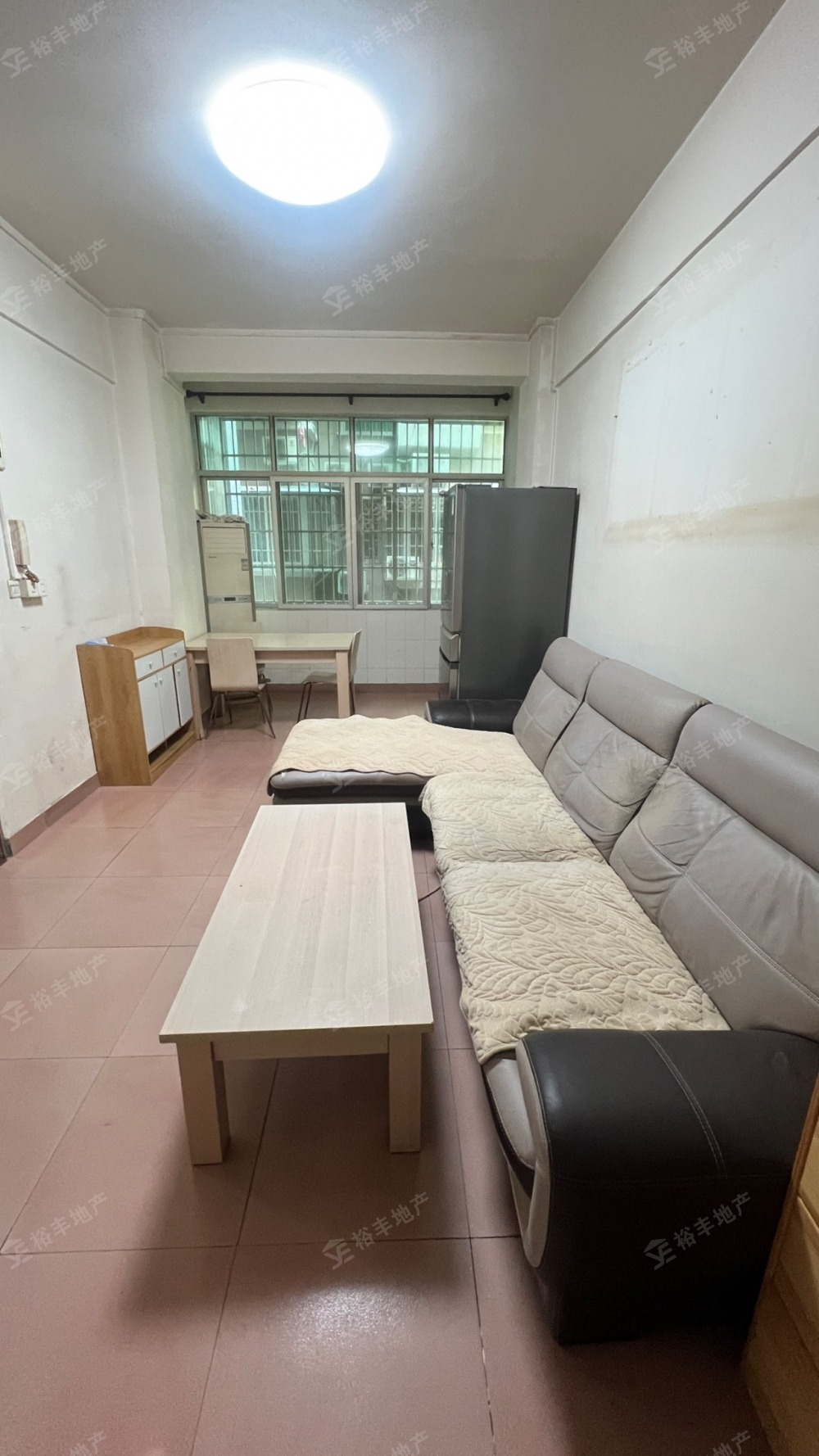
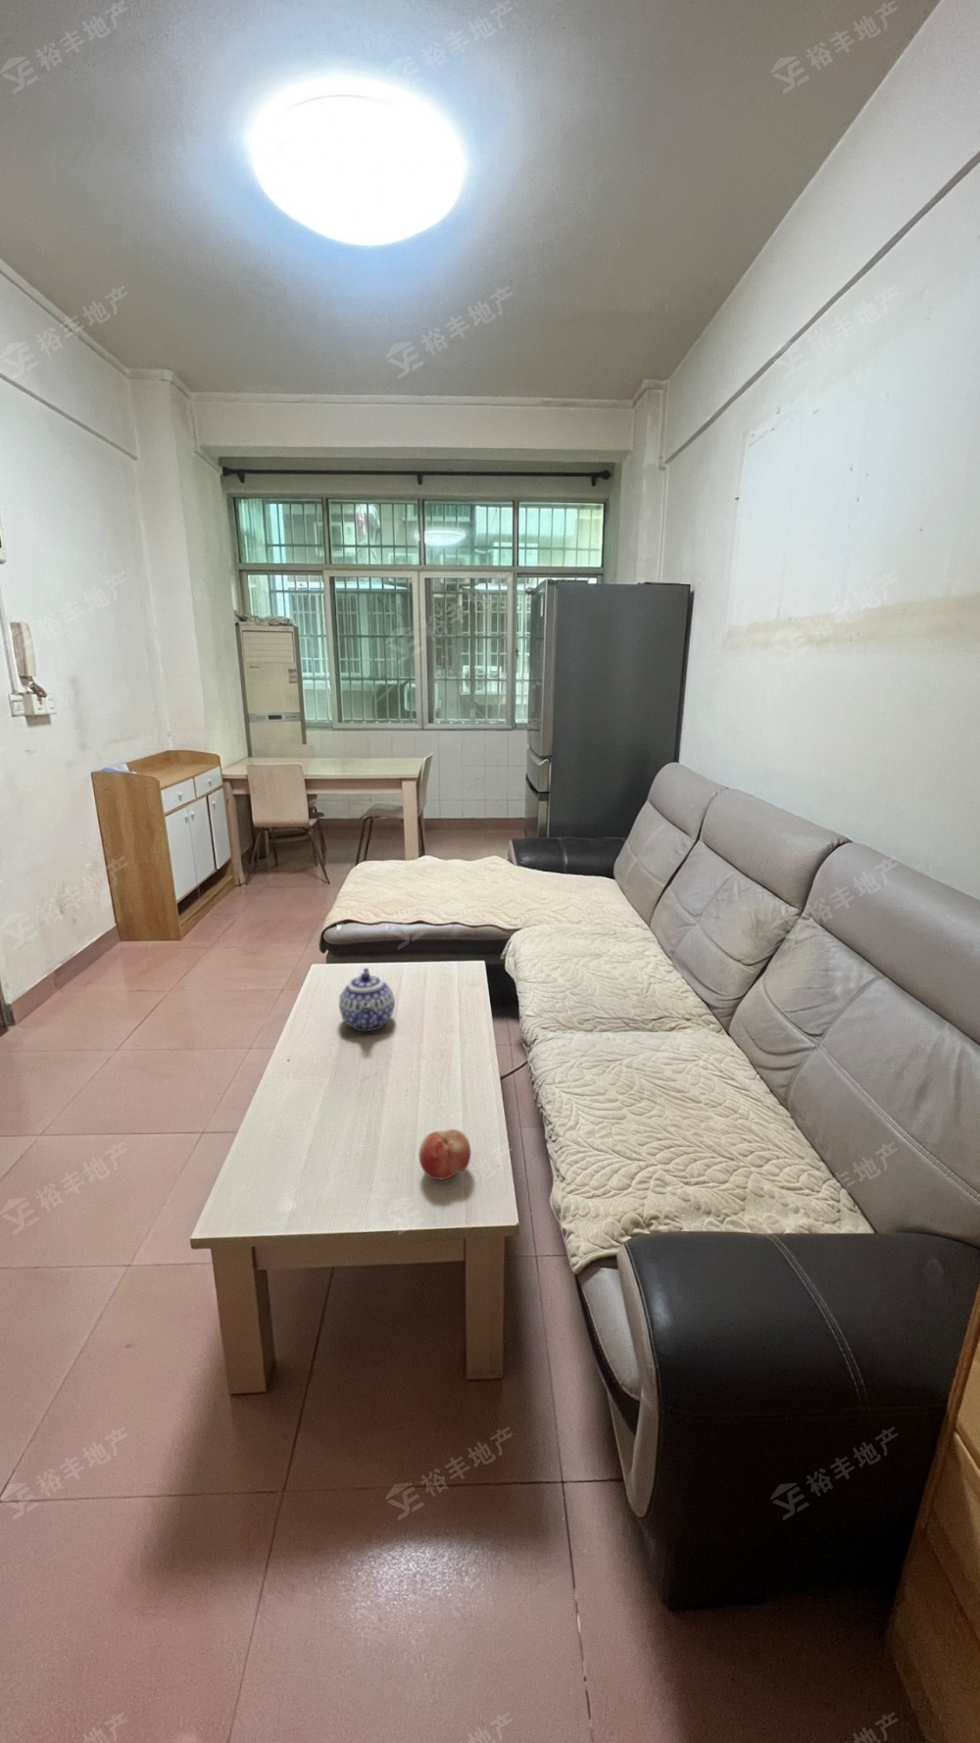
+ teapot (366, 998)
+ fruit (445, 1154)
